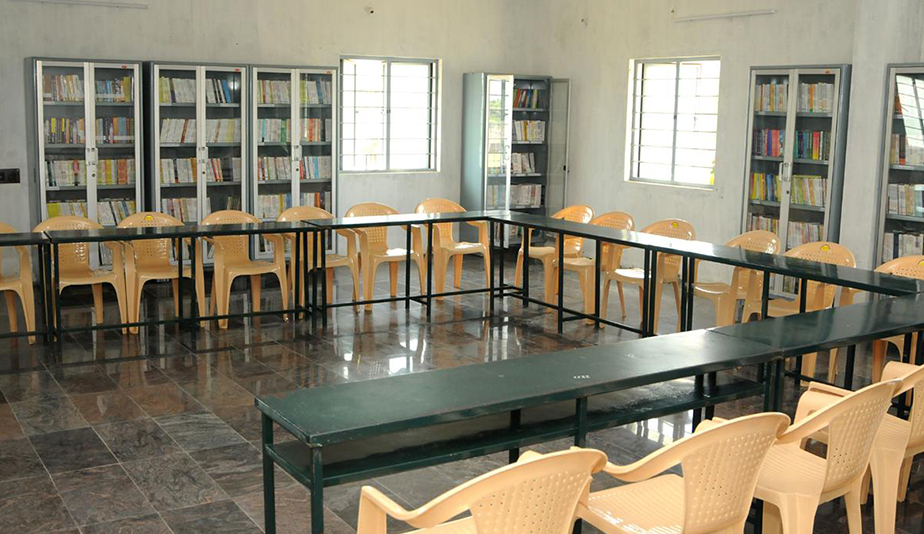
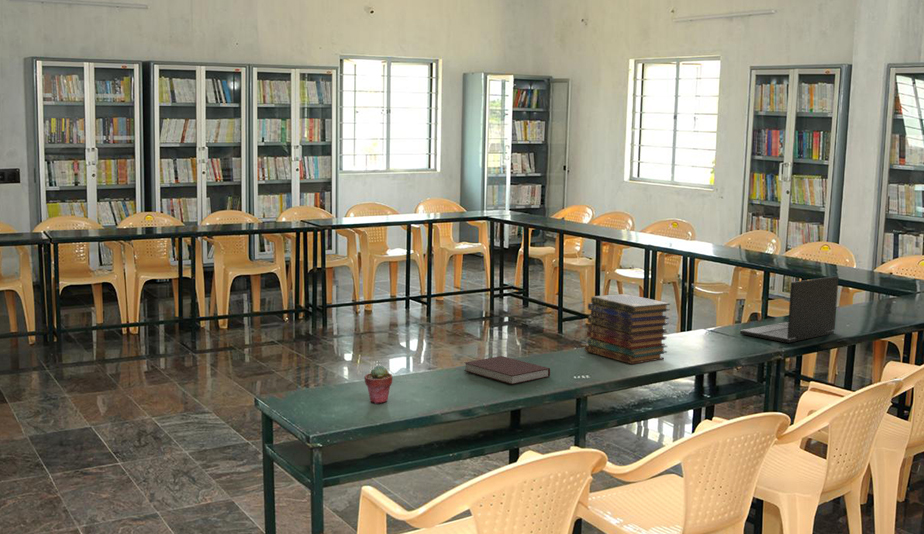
+ book stack (627, 327)
+ laptop (789, 305)
+ notebook (506, 369)
+ potted succulent (378, 383)
